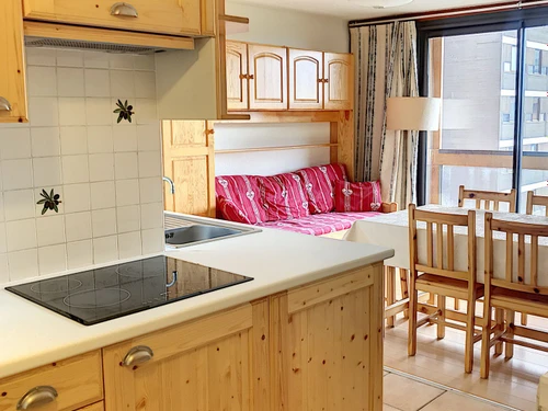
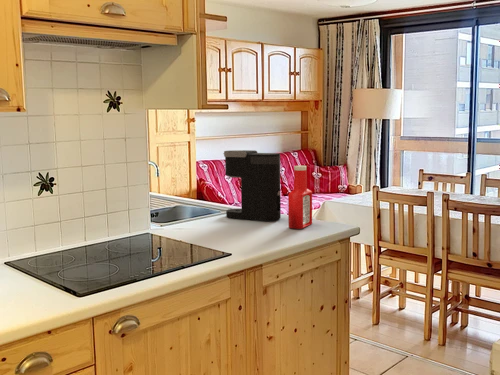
+ soap bottle (300, 195)
+ coffee maker (252, 184)
